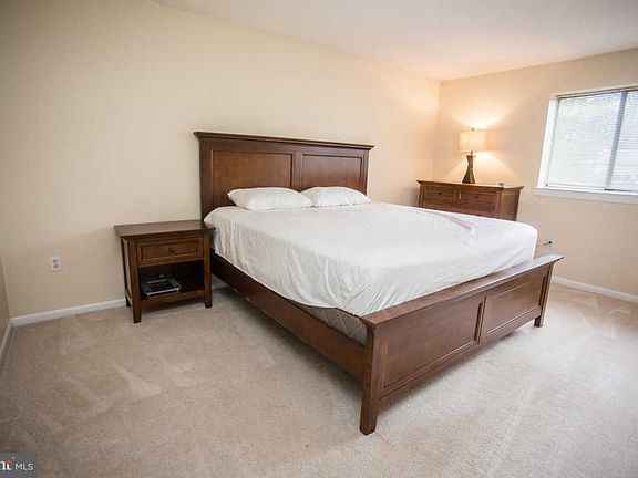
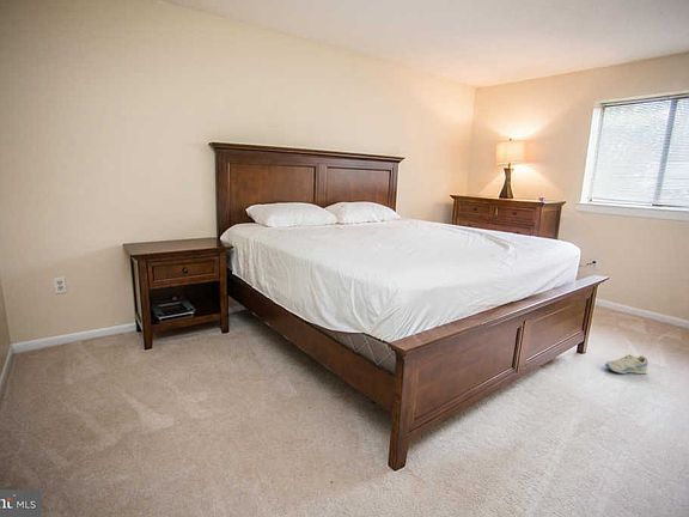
+ sneaker (626, 363)
